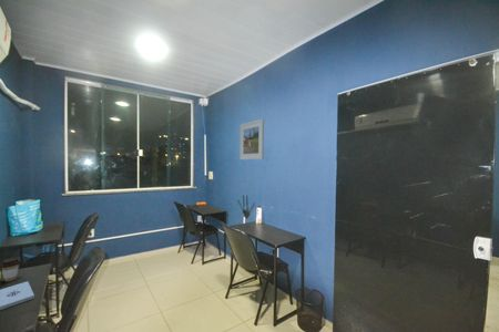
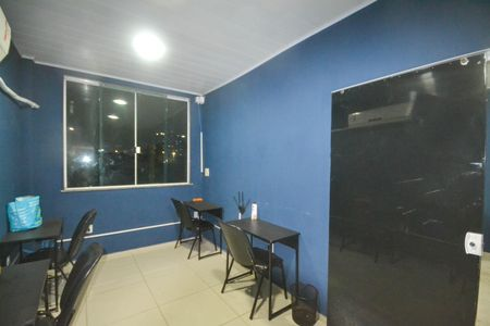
- notepad (13, 294)
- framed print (251, 141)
- coffee cup (10, 269)
